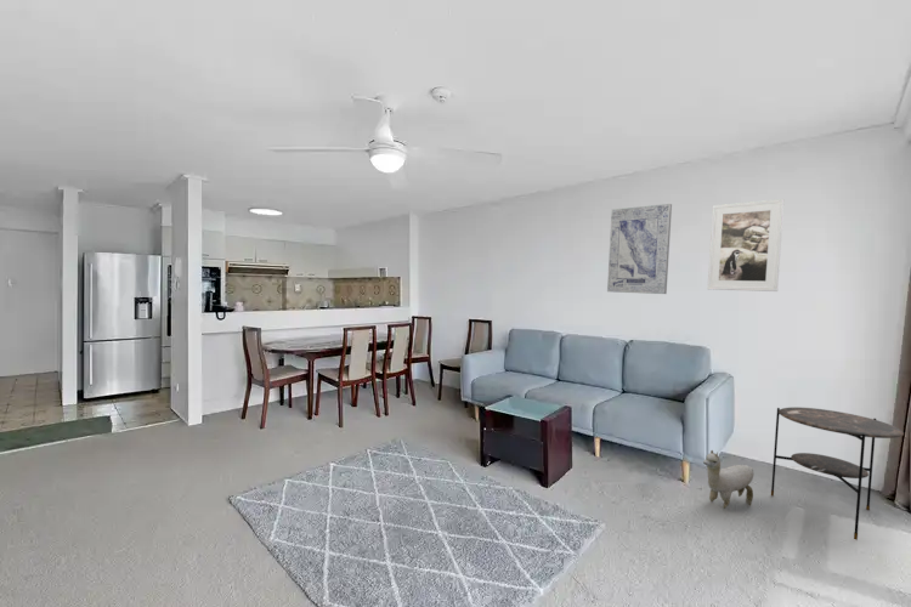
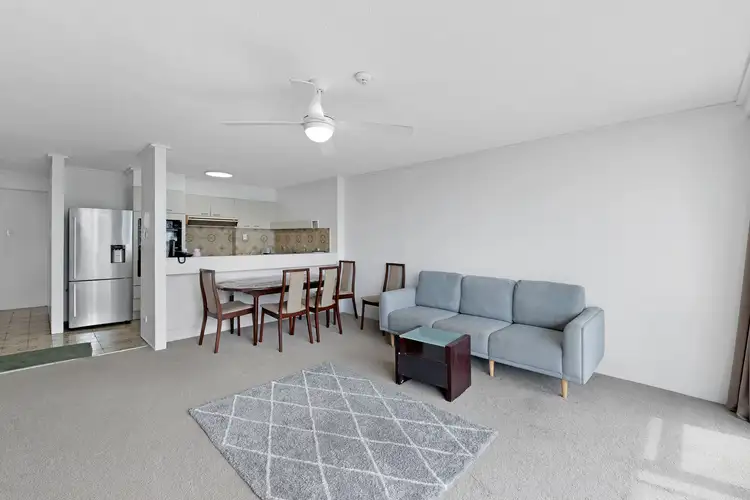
- wall art (638, 250)
- plush toy (725, 476)
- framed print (743, 246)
- side table (833, 466)
